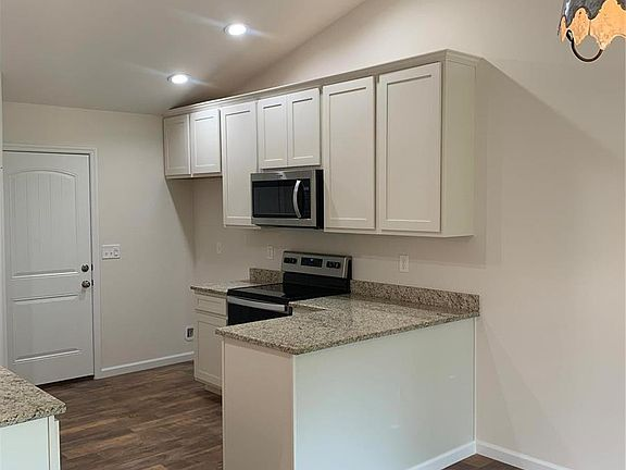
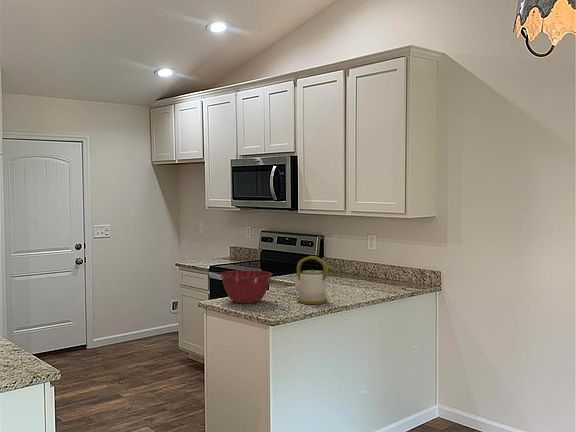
+ kettle (309, 278)
+ mixing bowl (246, 287)
